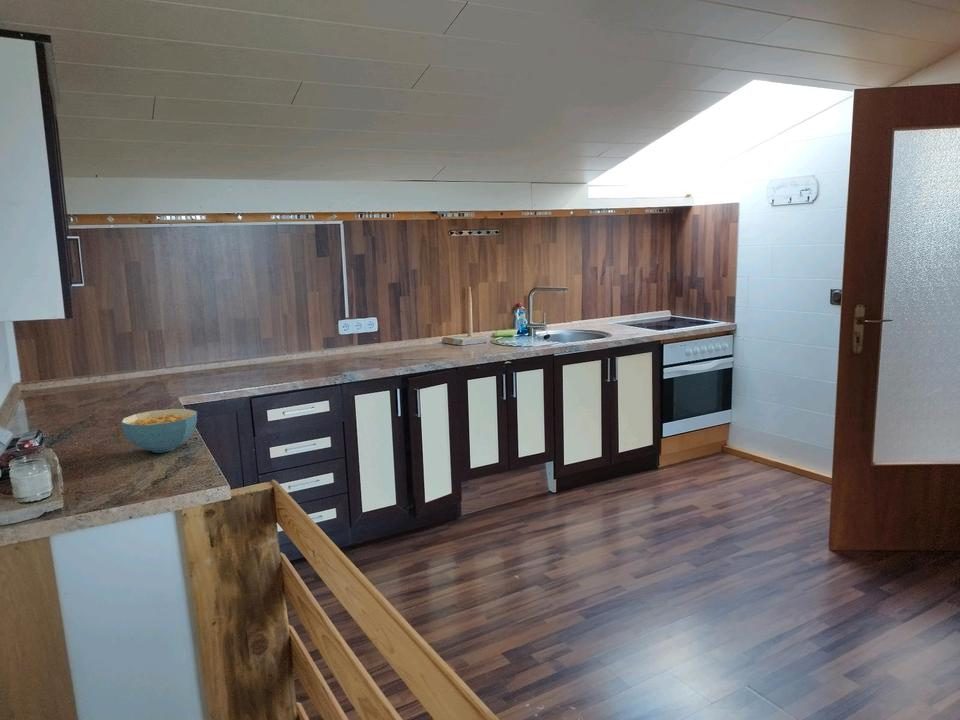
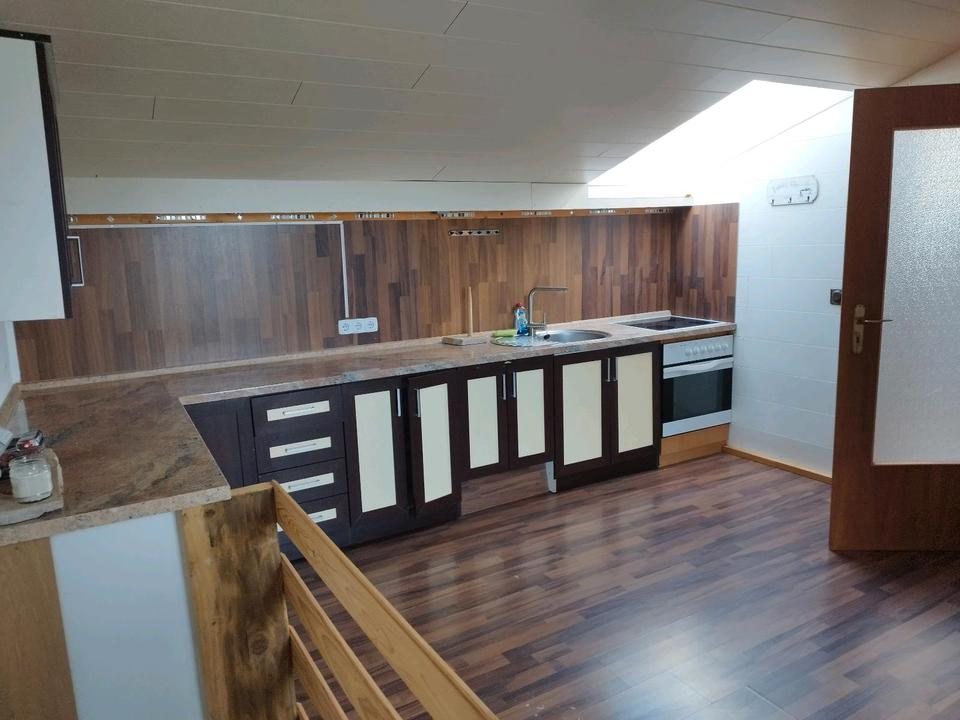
- cereal bowl (161, 433)
